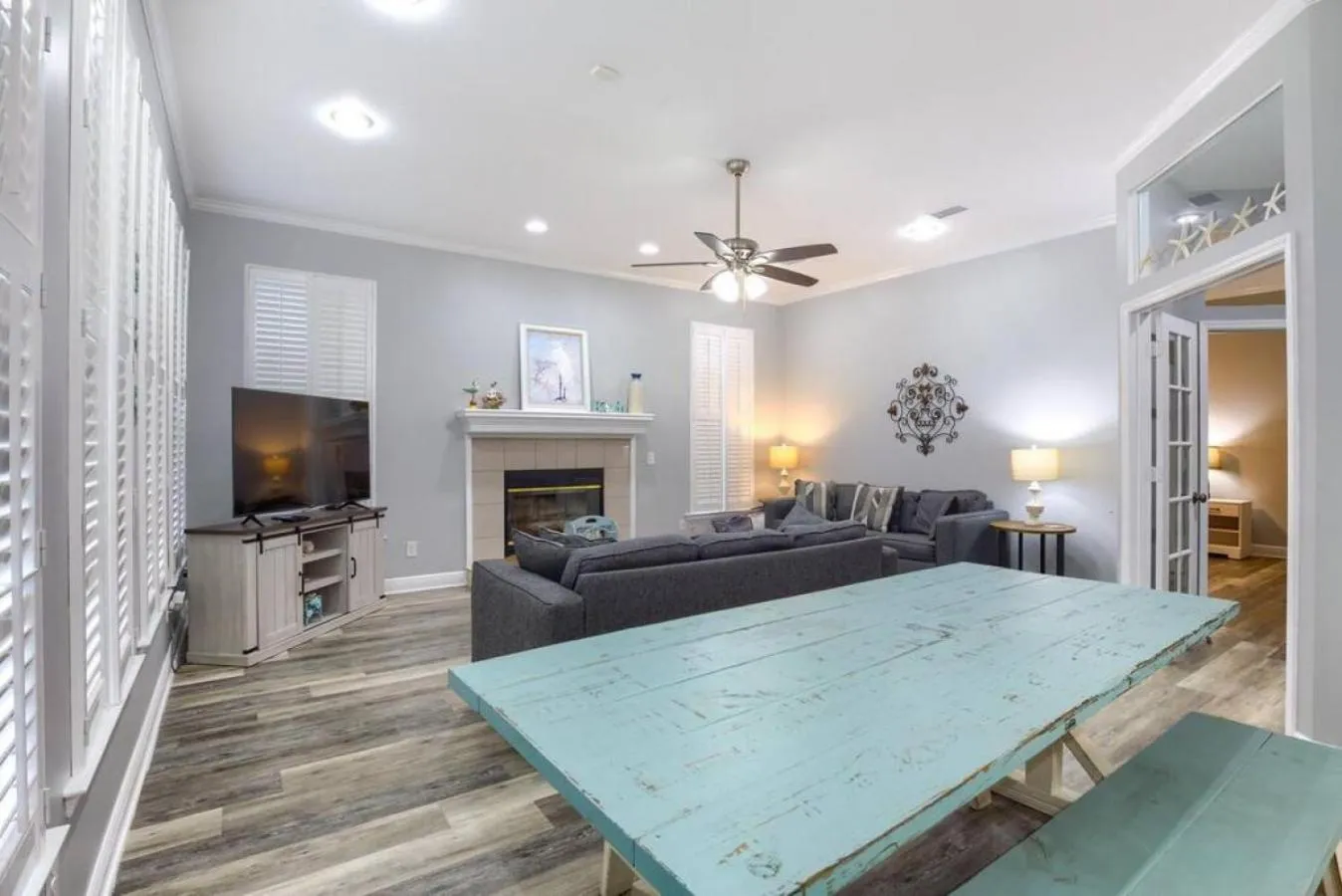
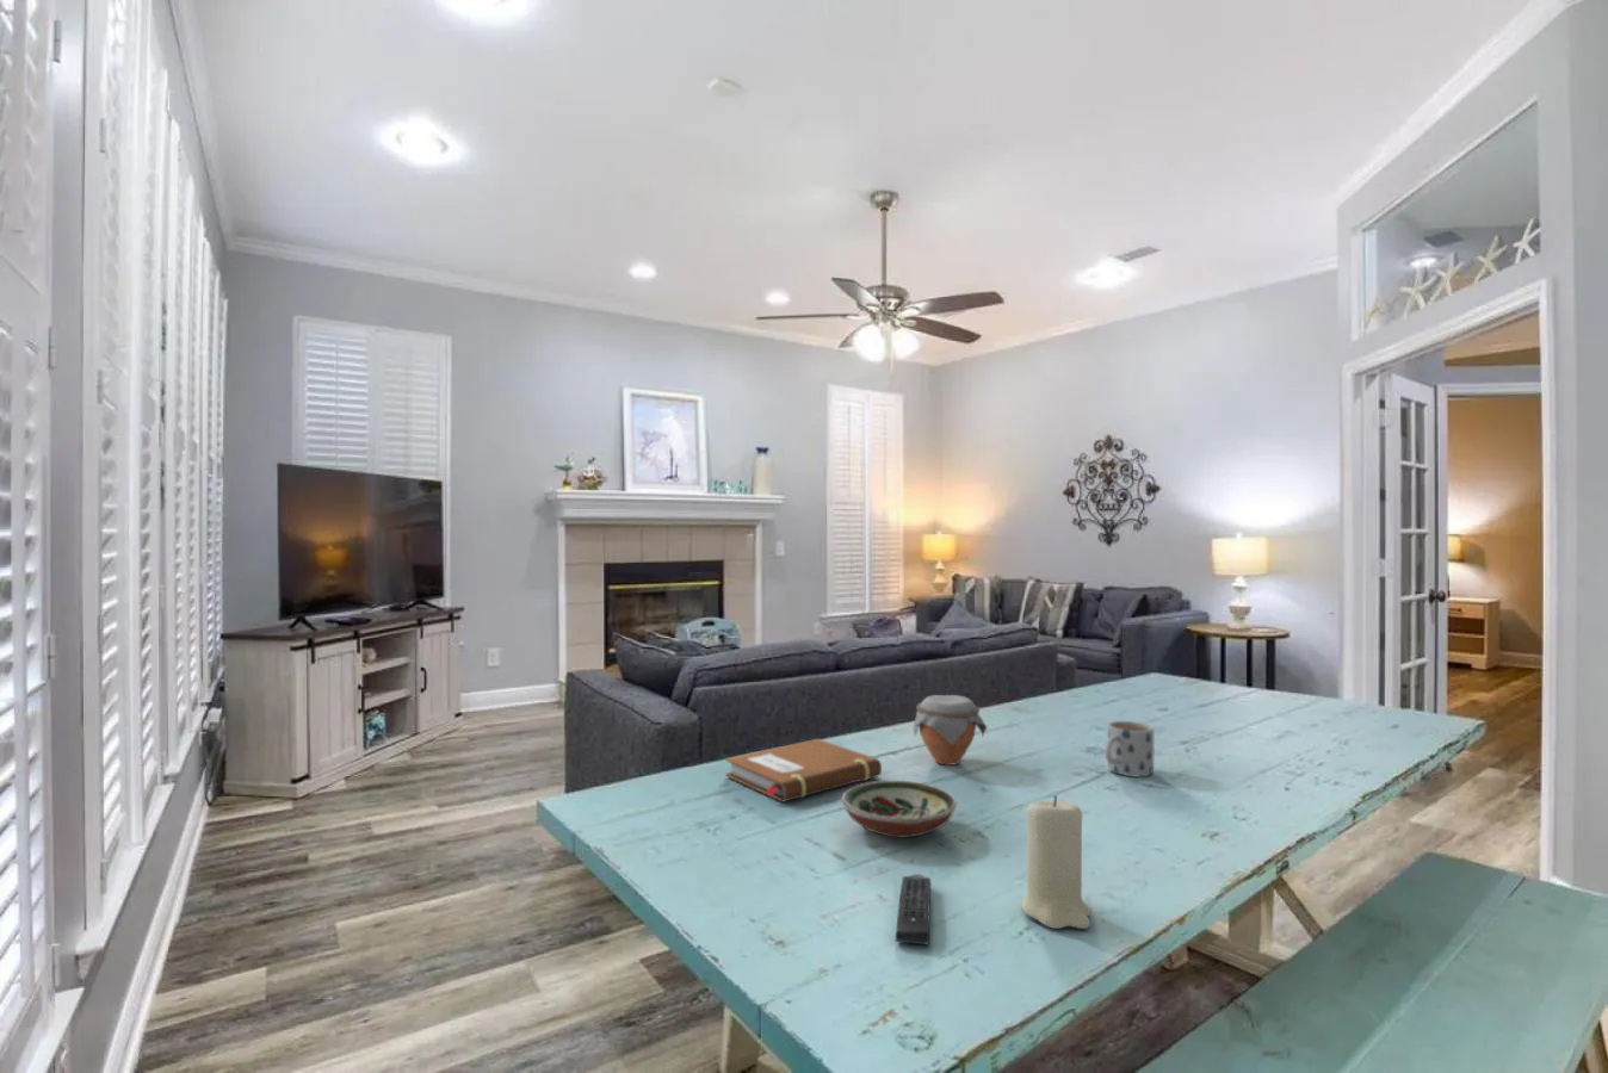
+ candle (1056, 854)
+ decorative bowl (899, 812)
+ mug (1125, 748)
+ notebook (800, 768)
+ jar (945, 729)
+ remote control (914, 903)
